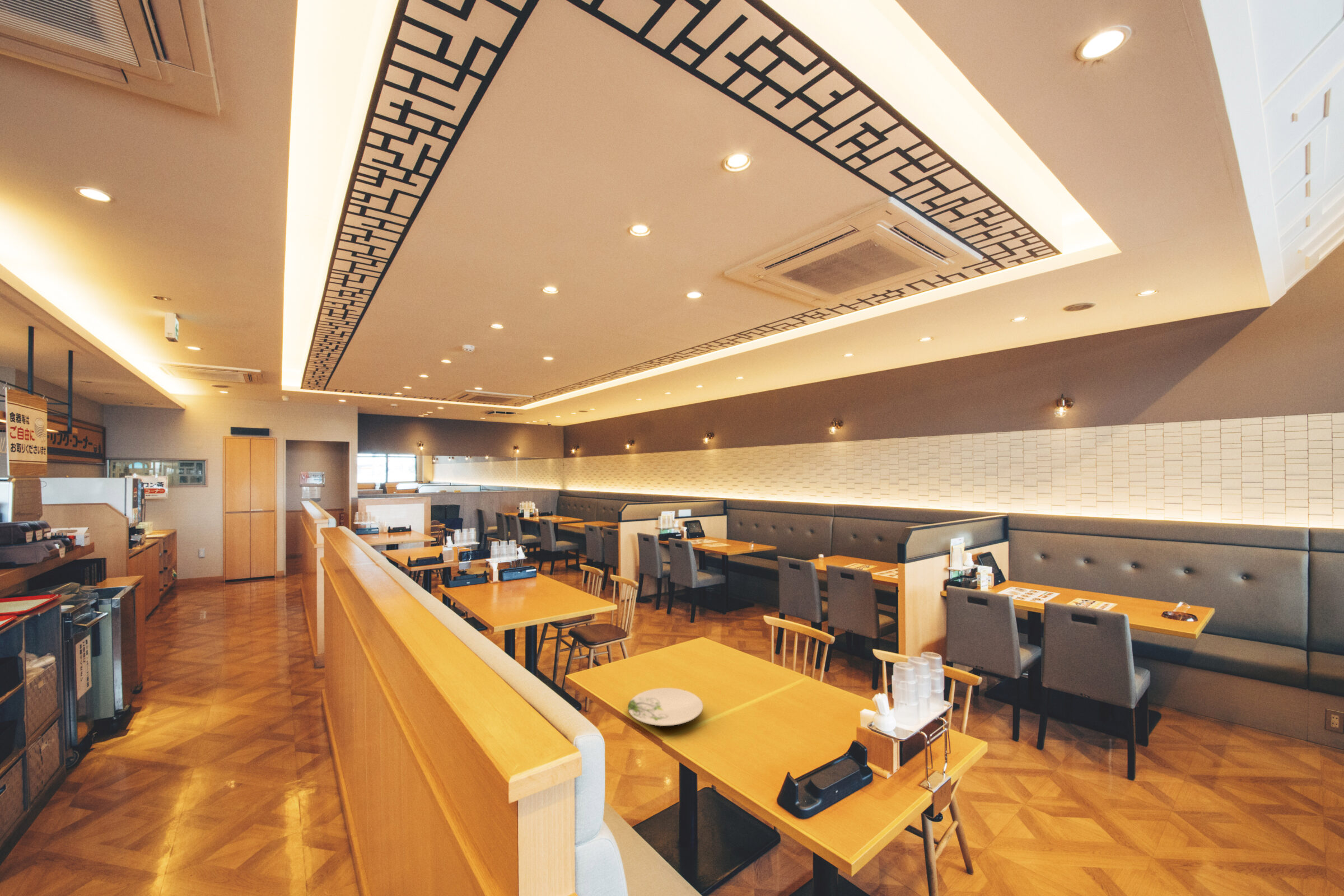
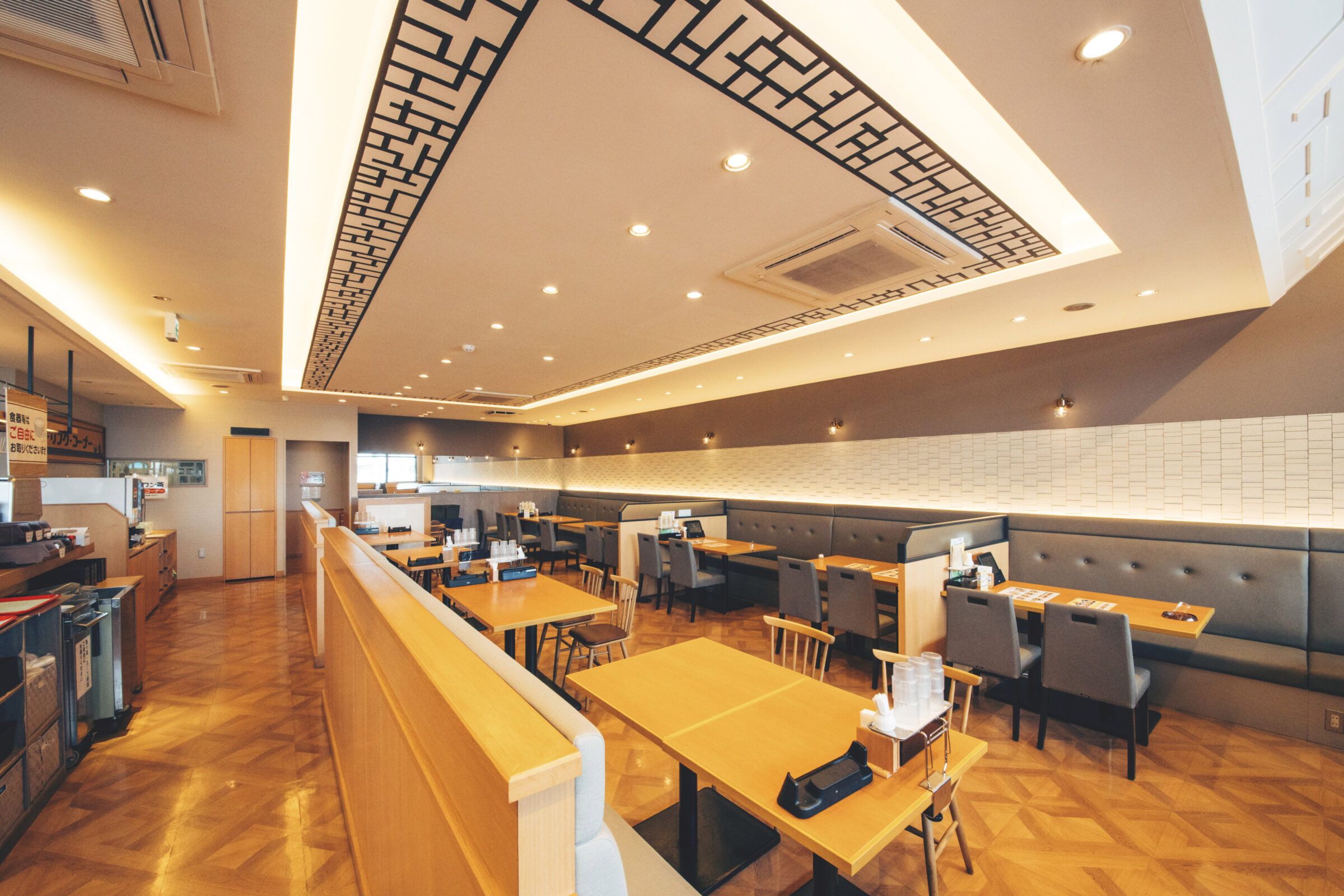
- plate (665, 710)
